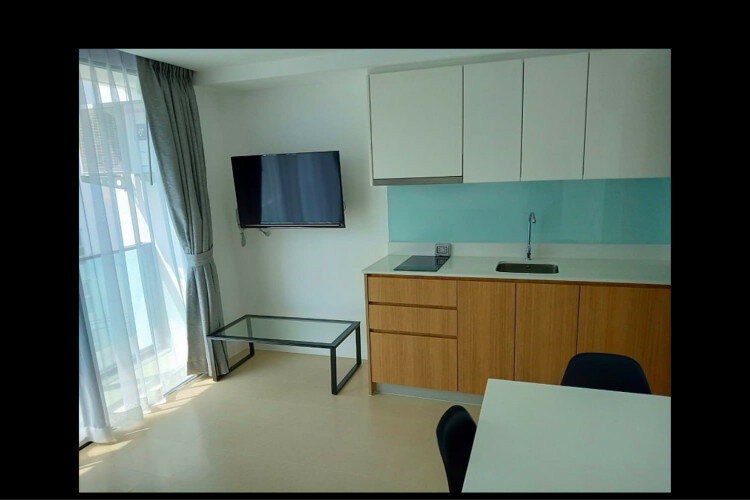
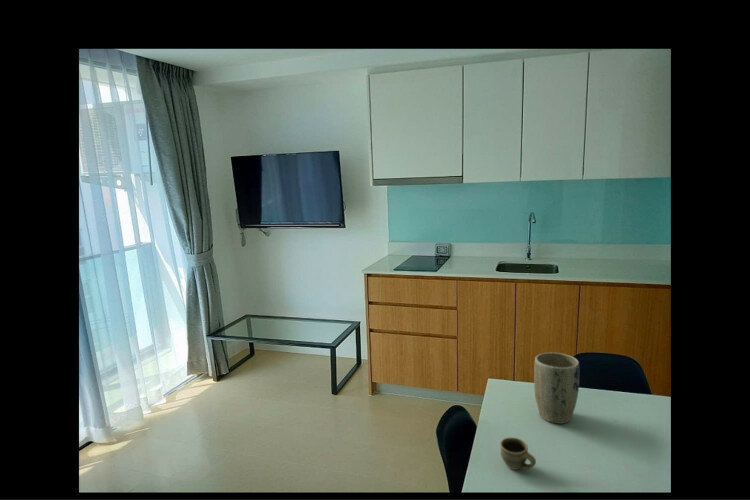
+ plant pot (556, 388)
+ cup (517, 457)
